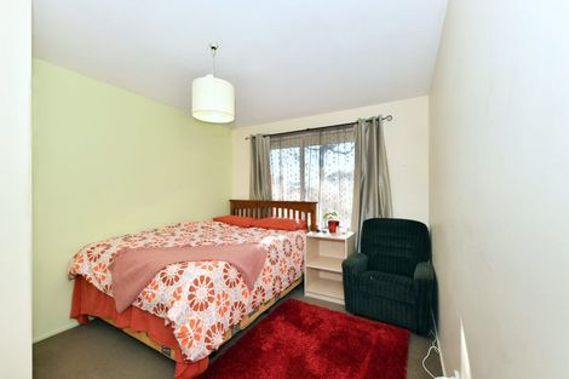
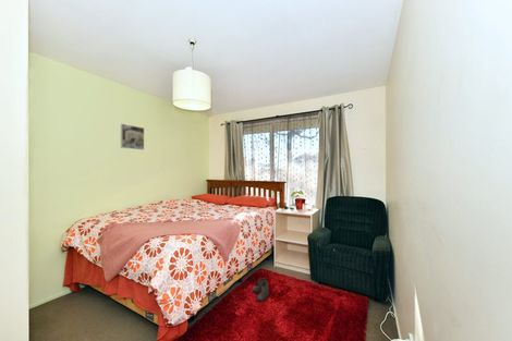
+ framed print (132, 137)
+ boots (260, 287)
